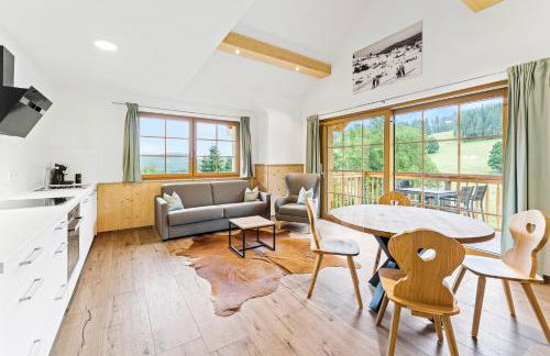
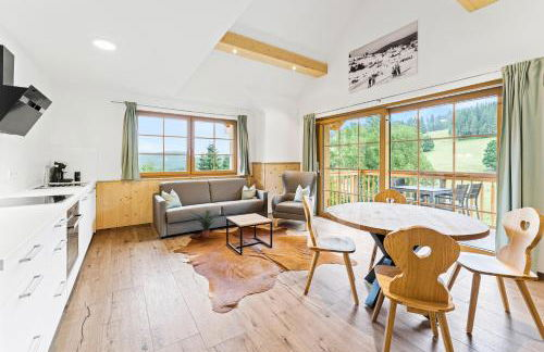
+ potted plant (203, 223)
